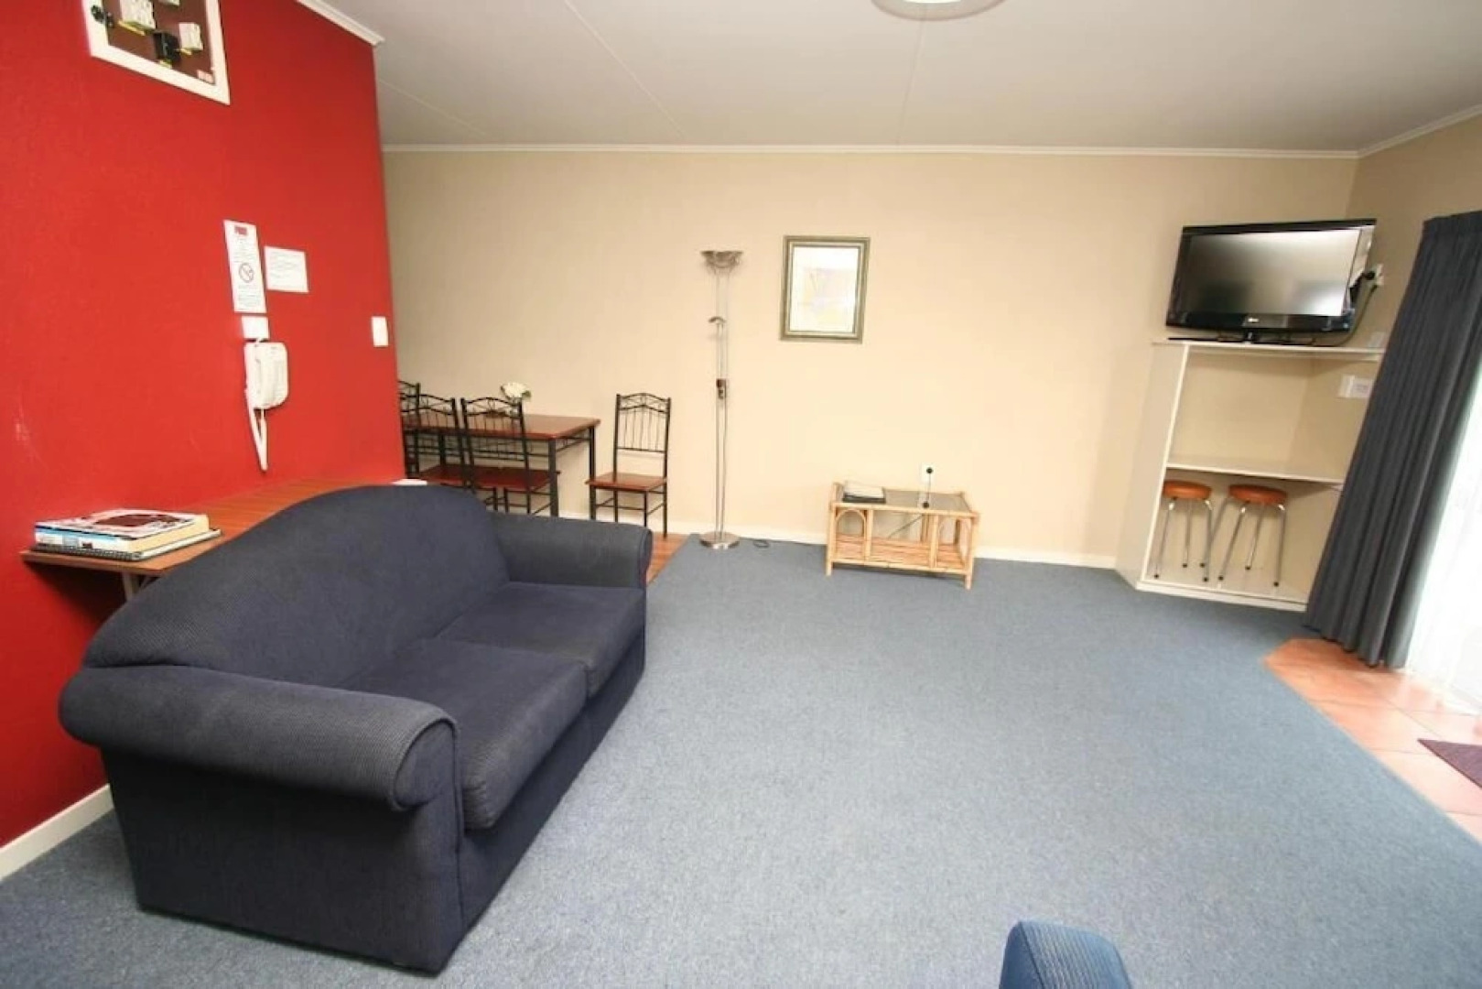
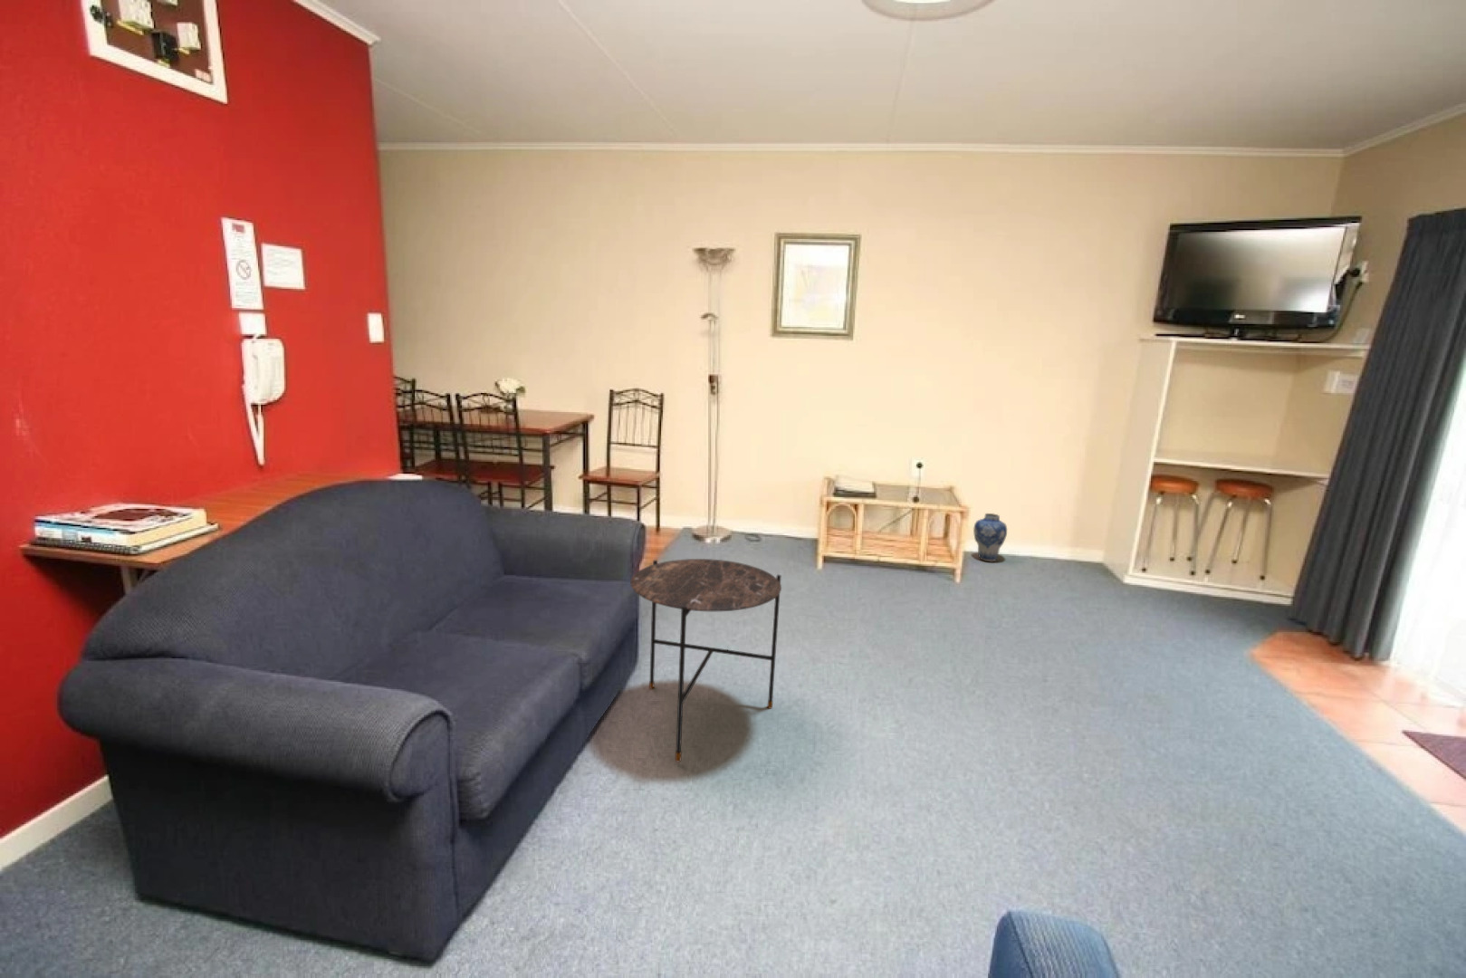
+ vase (989, 537)
+ side table (702, 649)
